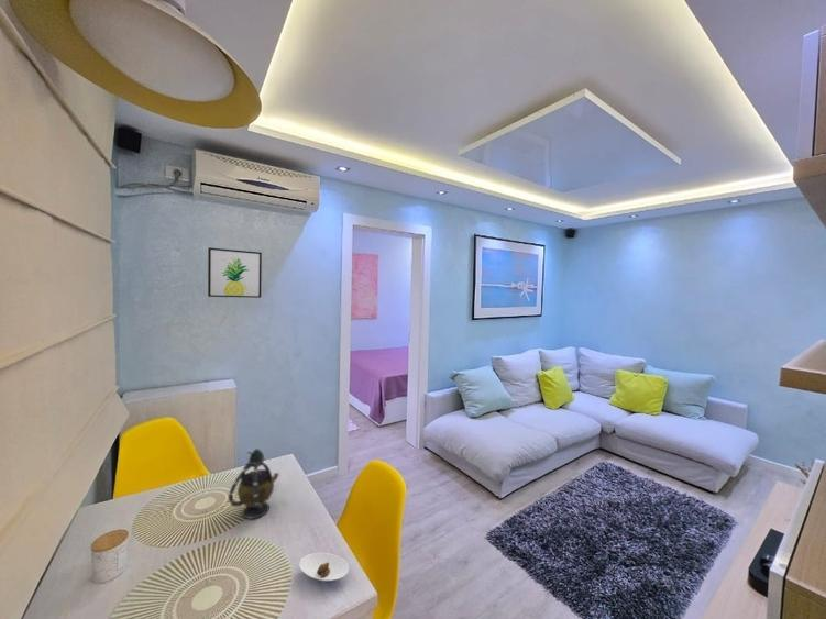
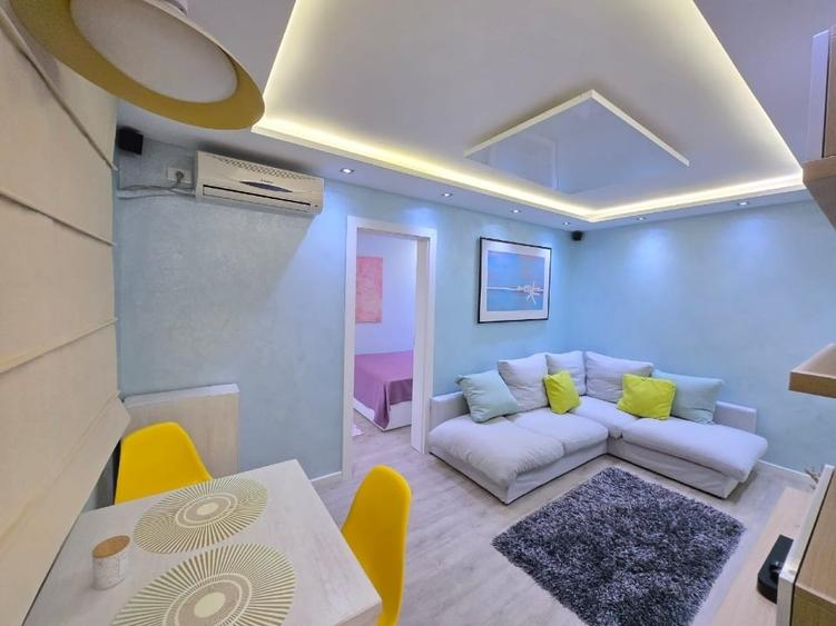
- teapot (261, 474)
- wall art (235, 274)
- saucer (323, 568)
